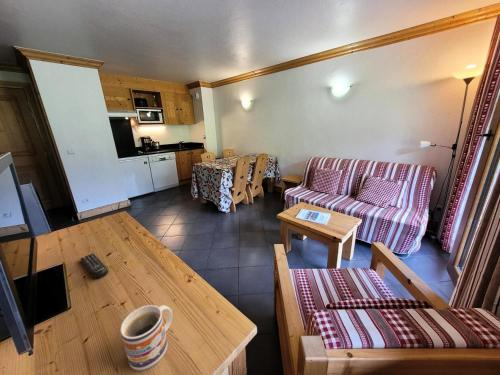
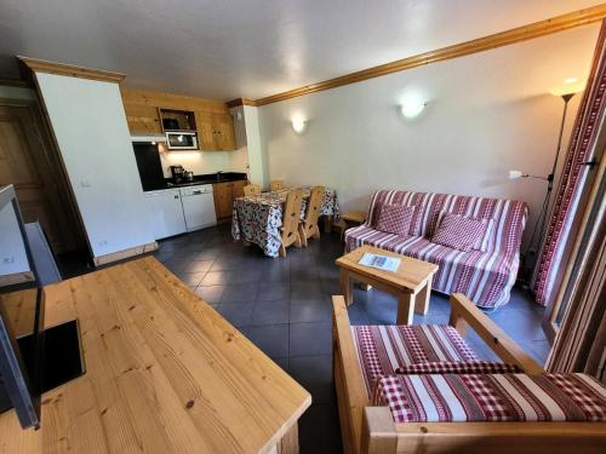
- mug (150, 333)
- remote control (93, 264)
